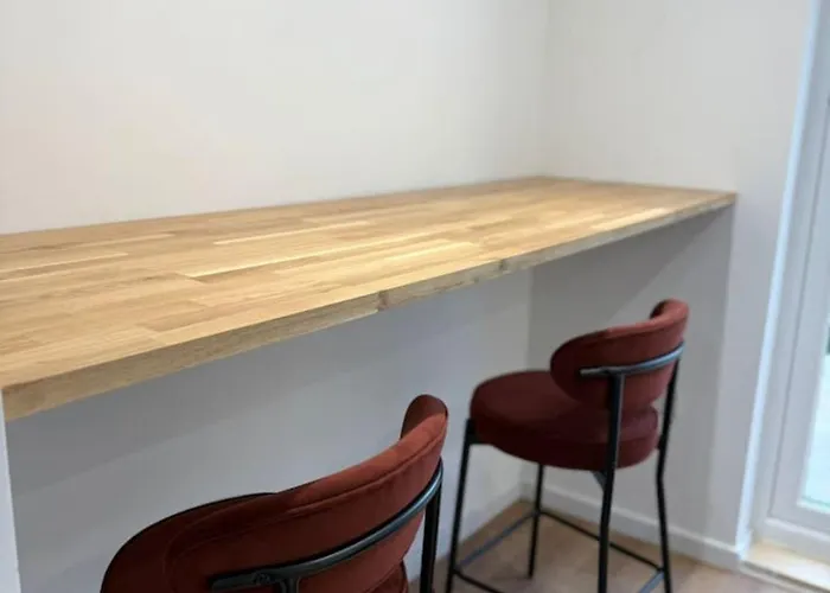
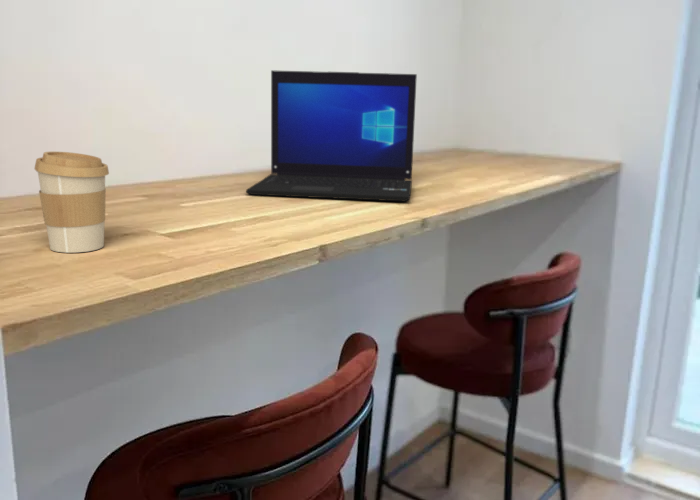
+ coffee cup (74, 200)
+ laptop (335, 131)
